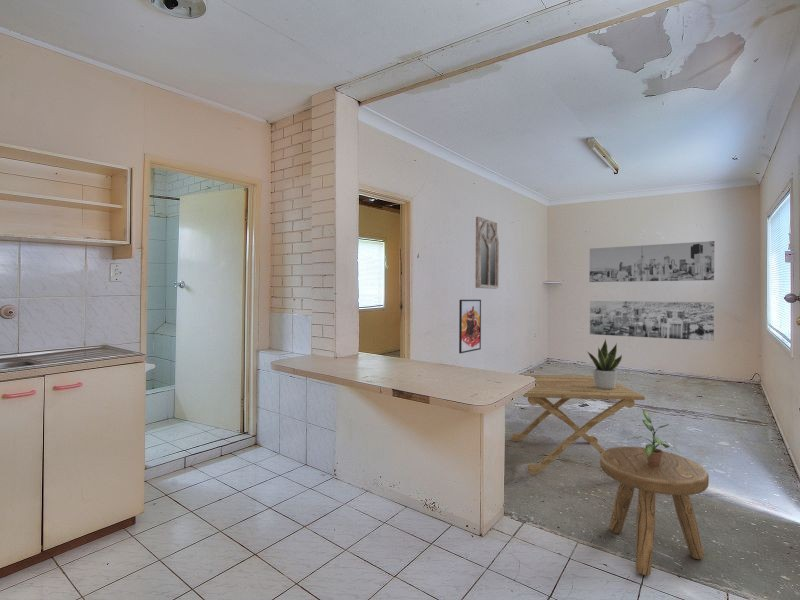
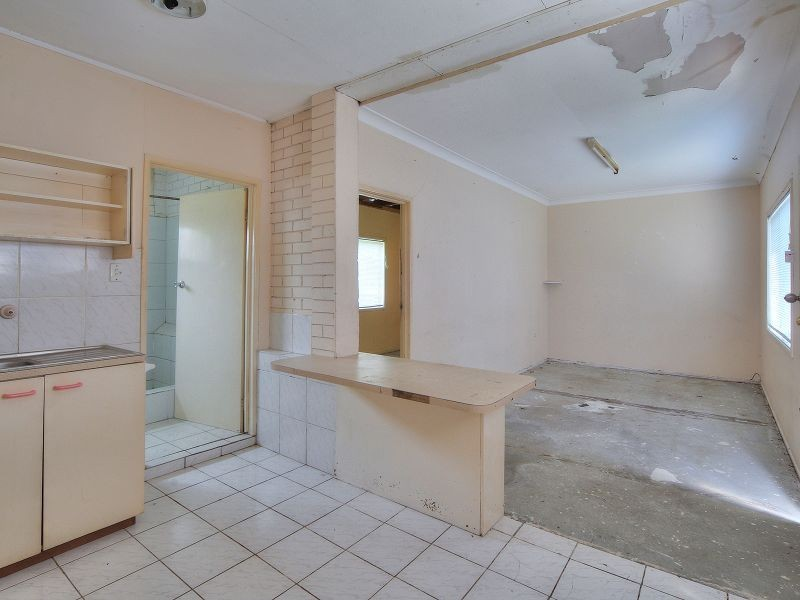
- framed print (470, 325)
- potted plant (604, 362)
- wall art (647, 263)
- stool (651, 507)
- wall art (647, 319)
- side table (566, 420)
- potted plant (653, 435)
- home mirror (487, 254)
